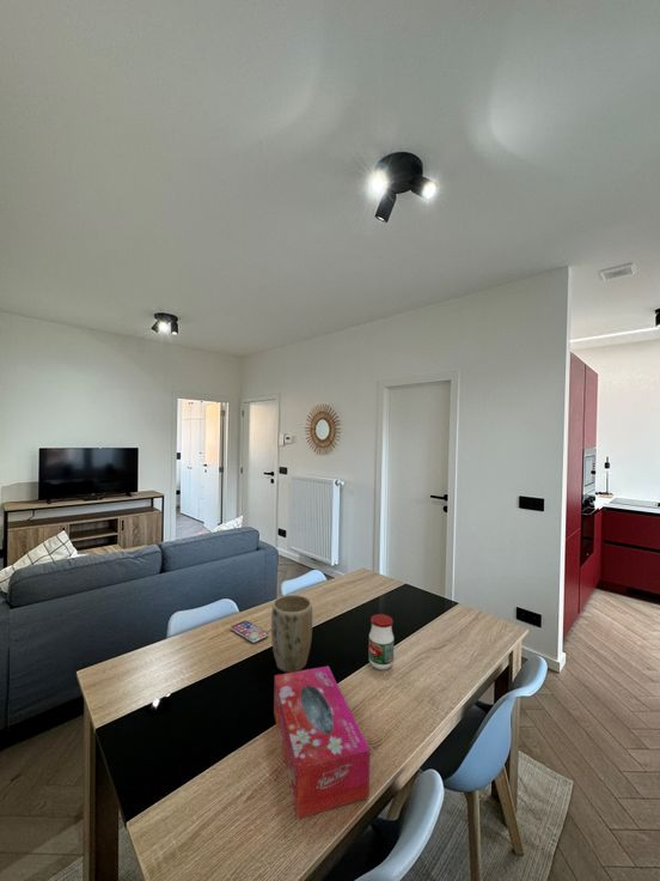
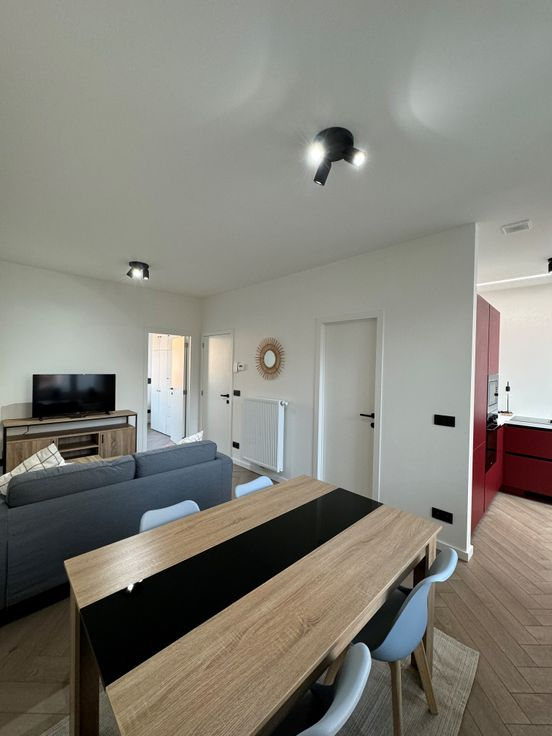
- jar (380, 642)
- plant pot (292, 632)
- smartphone (249, 631)
- tissue box (314, 728)
